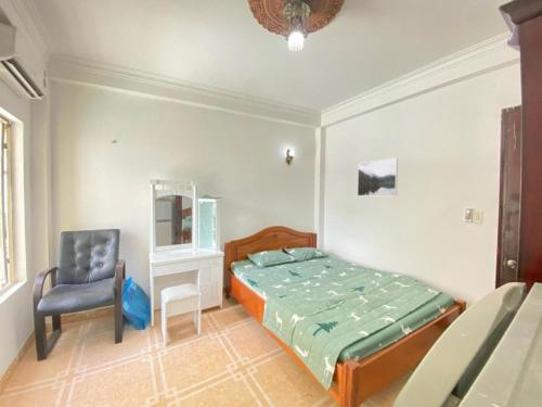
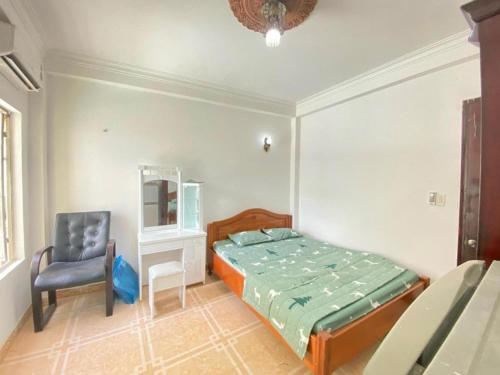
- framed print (375, 178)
